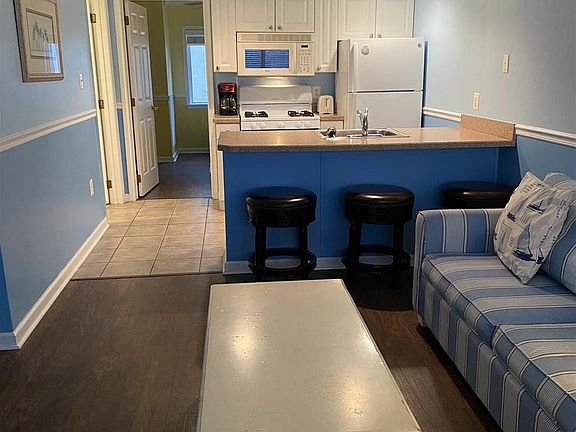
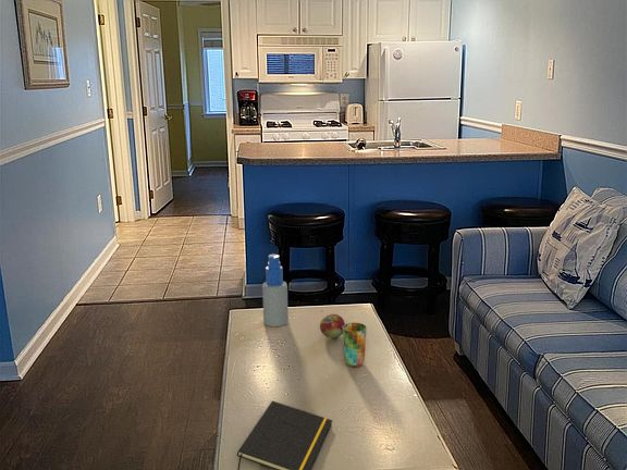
+ notepad (287, 436)
+ fruit (332, 325)
+ spray bottle (274, 288)
+ cup (354, 345)
